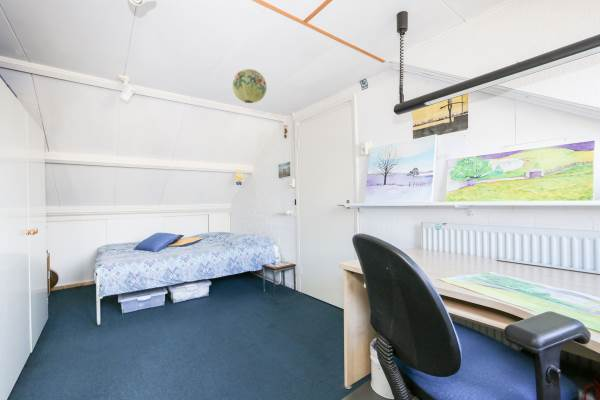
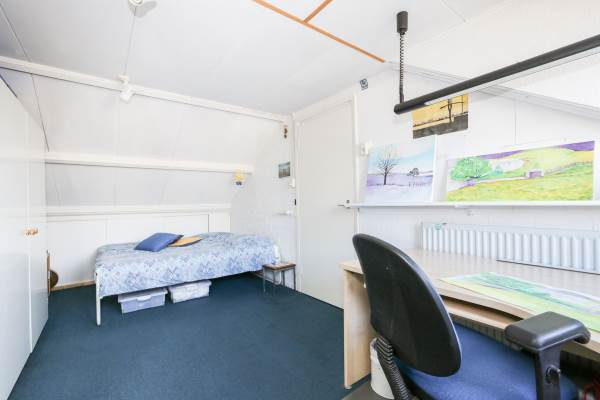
- paper lantern (249, 86)
